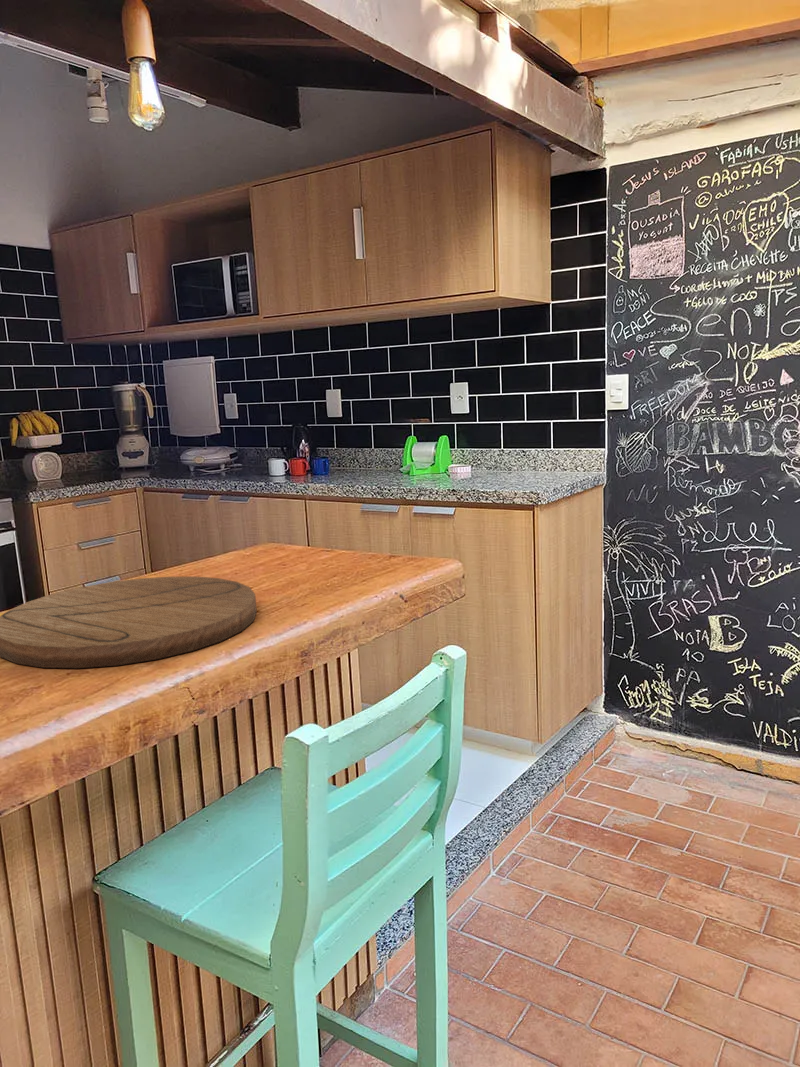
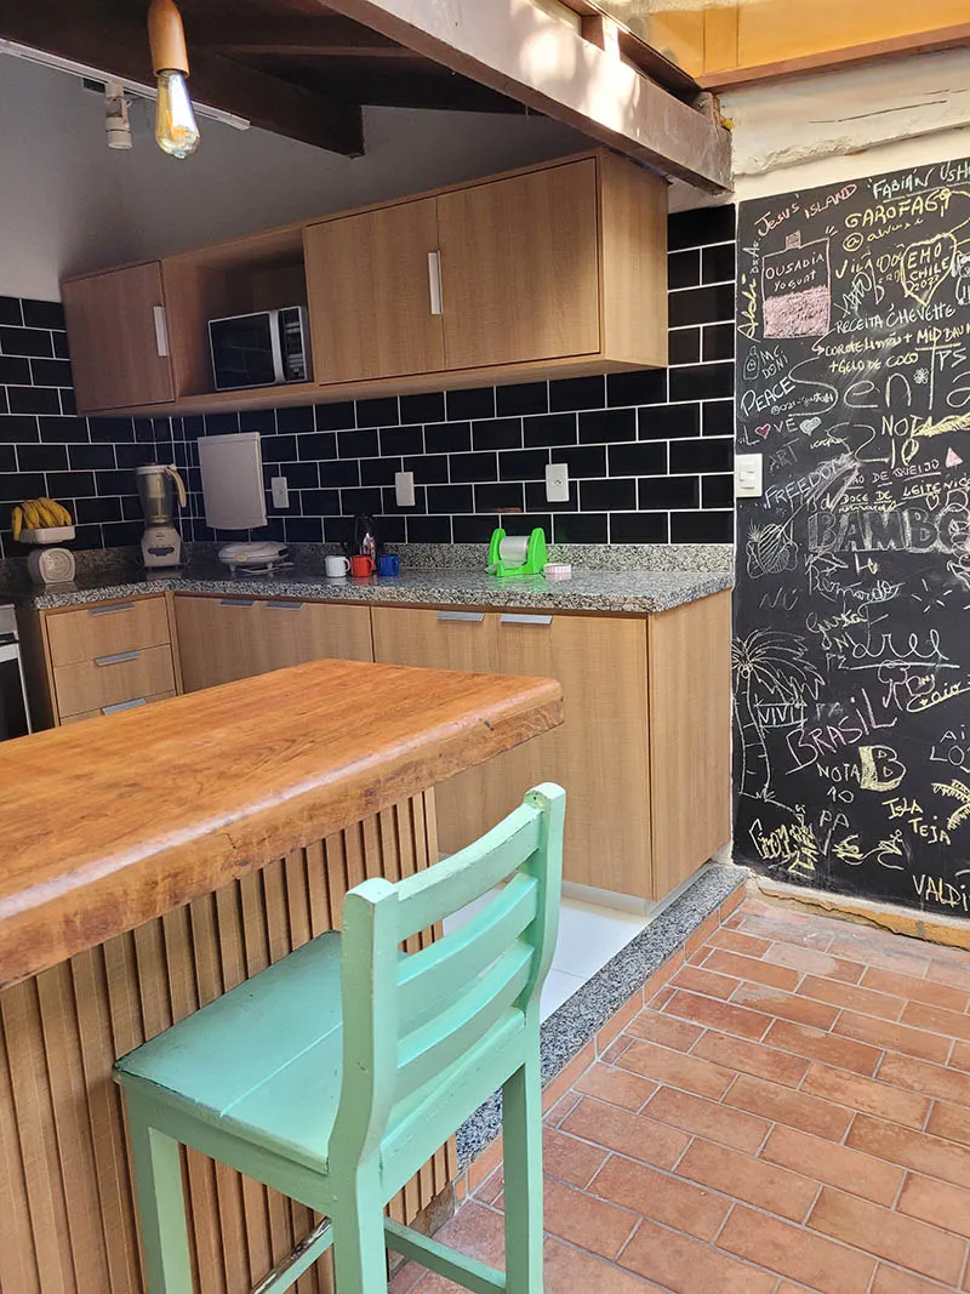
- cutting board (130, 615)
